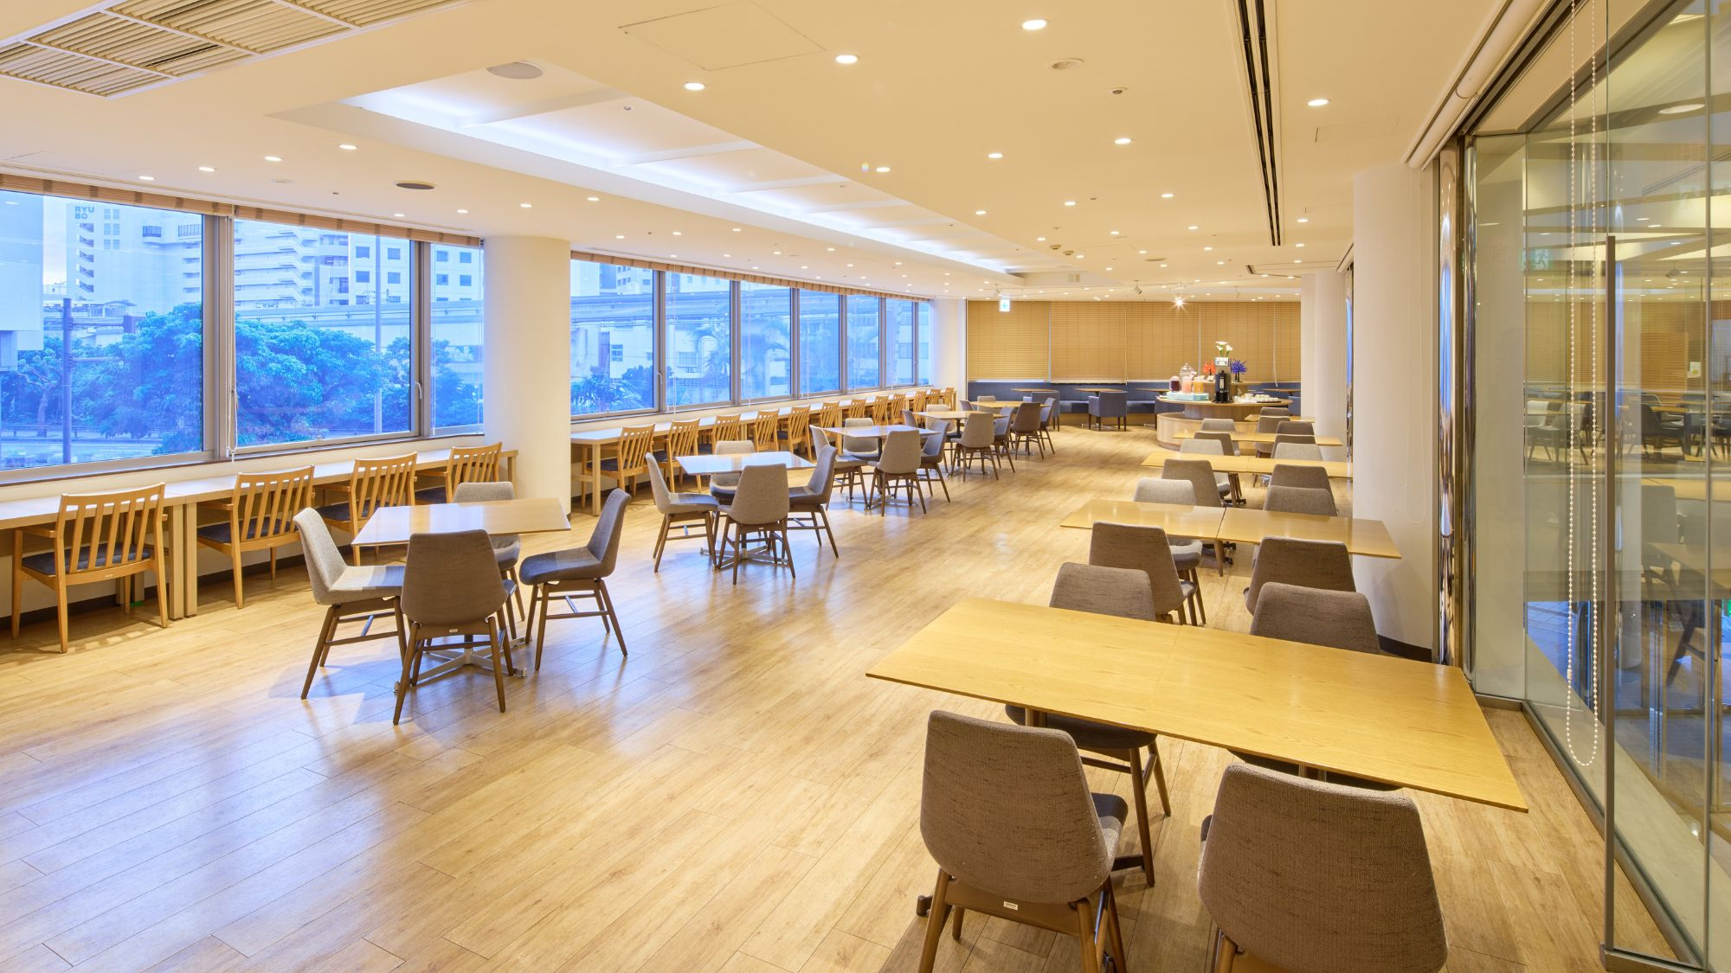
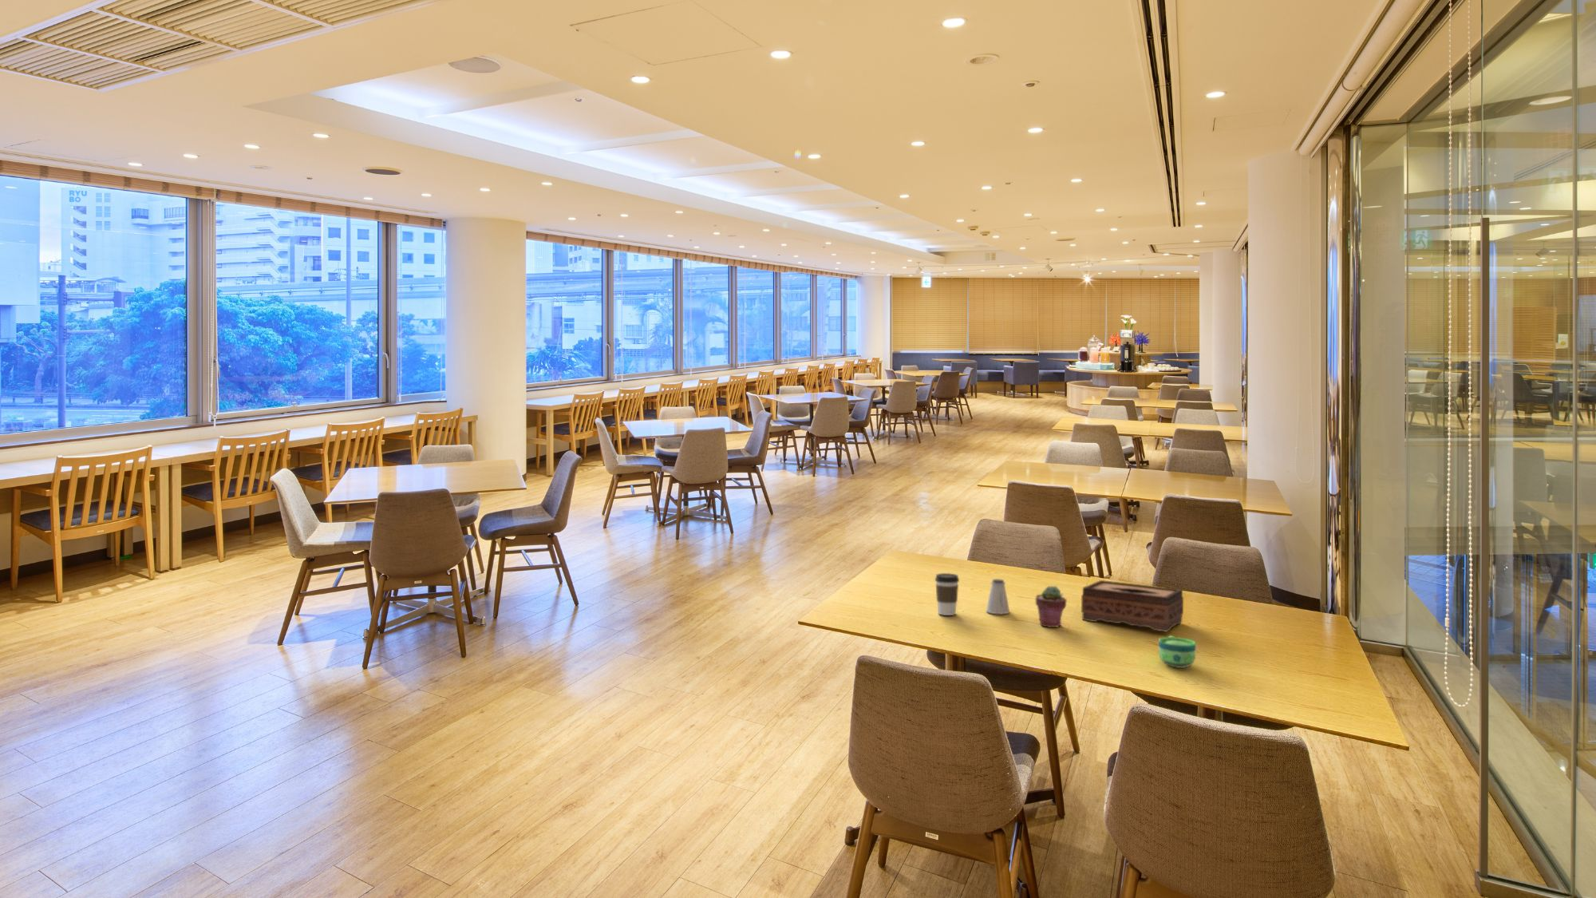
+ saltshaker (998, 595)
+ tissue box (1131, 604)
+ potted succulent (1050, 605)
+ coffee cup (946, 594)
+ cup (1174, 651)
